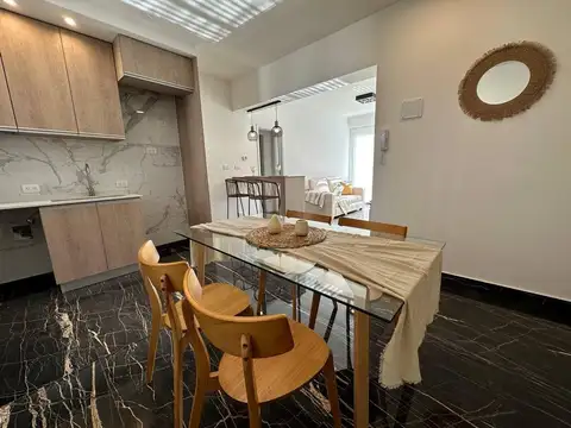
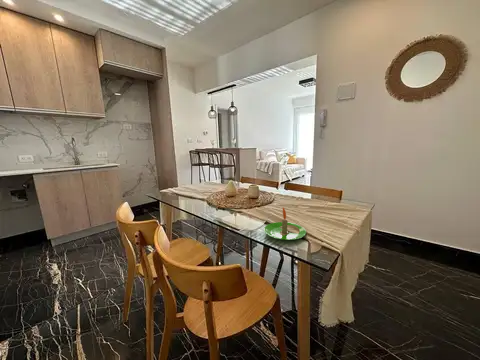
+ candle (284, 220)
